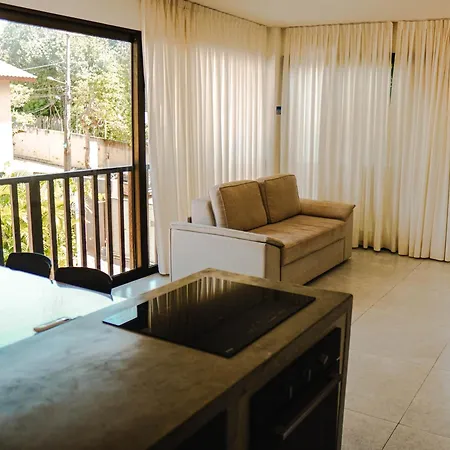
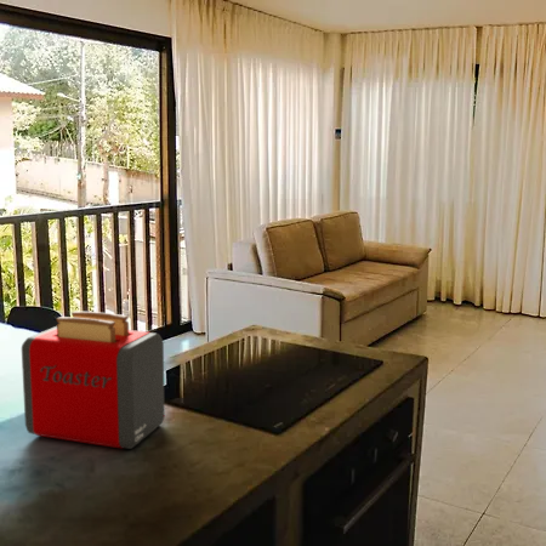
+ toaster (92, 374)
